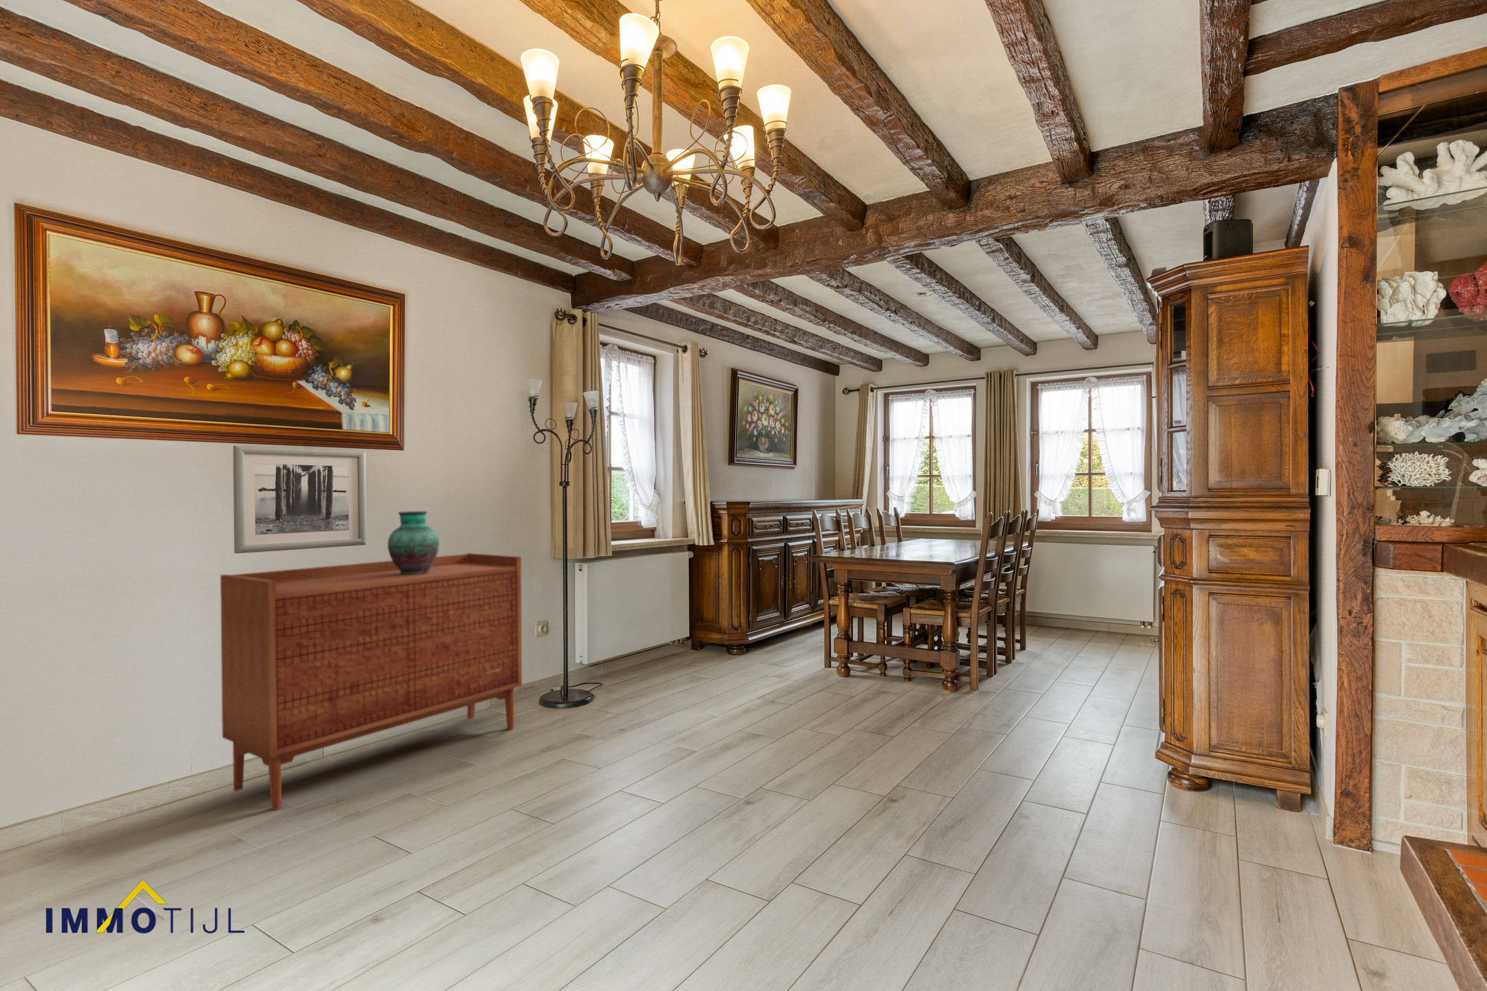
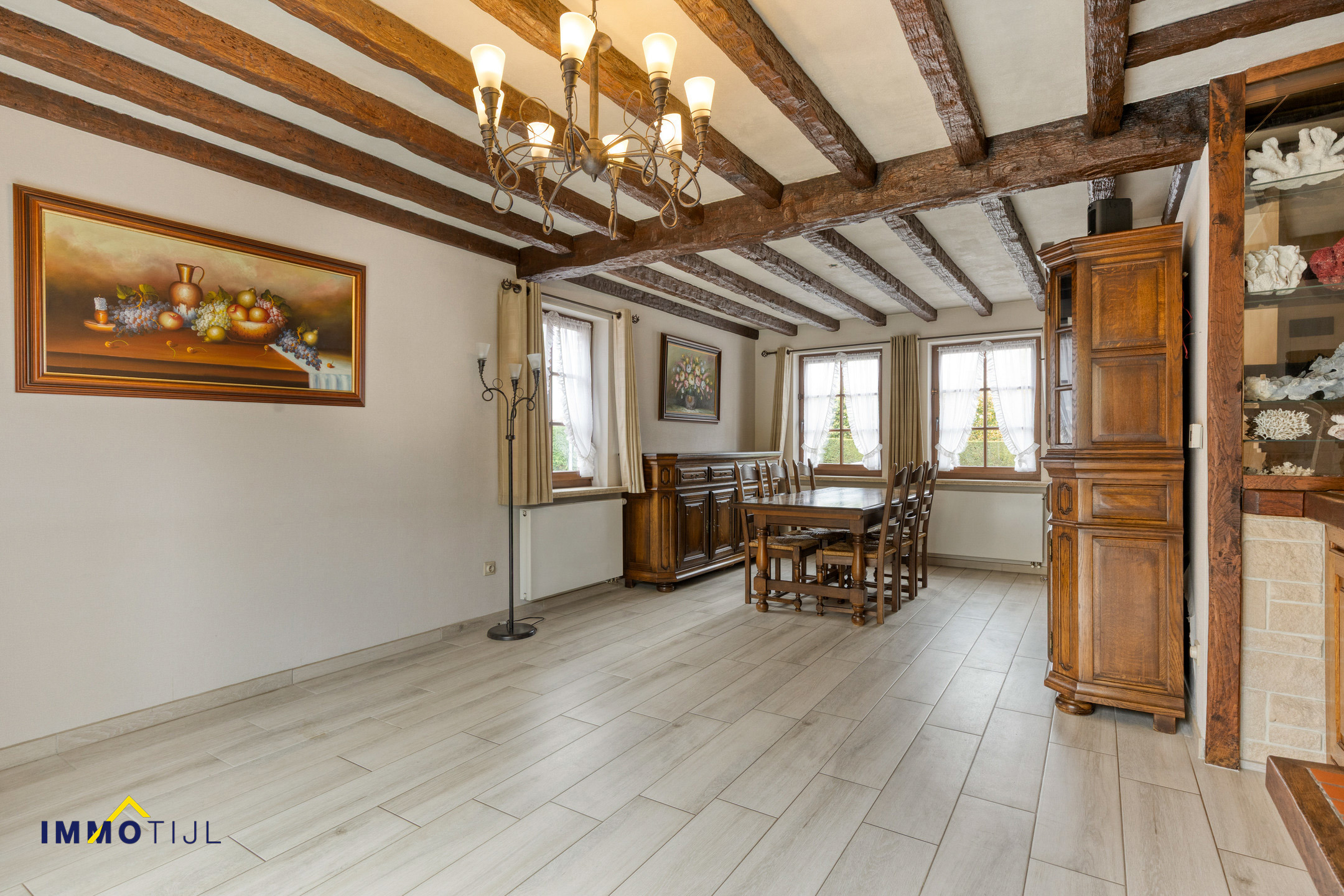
- sideboard (388, 660)
- wall art (304, 498)
- vase (413, 542)
